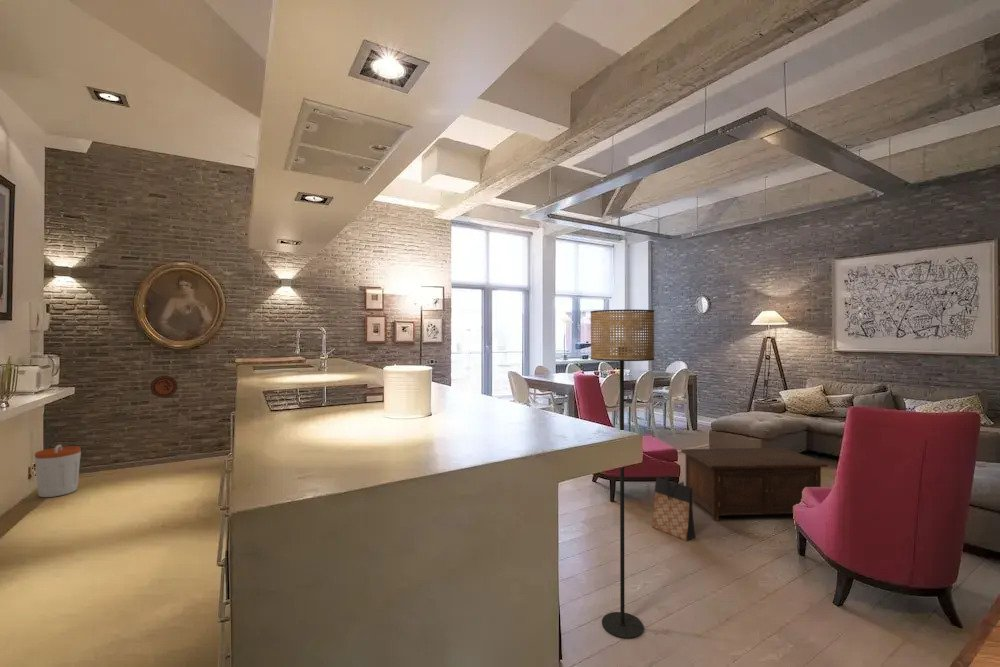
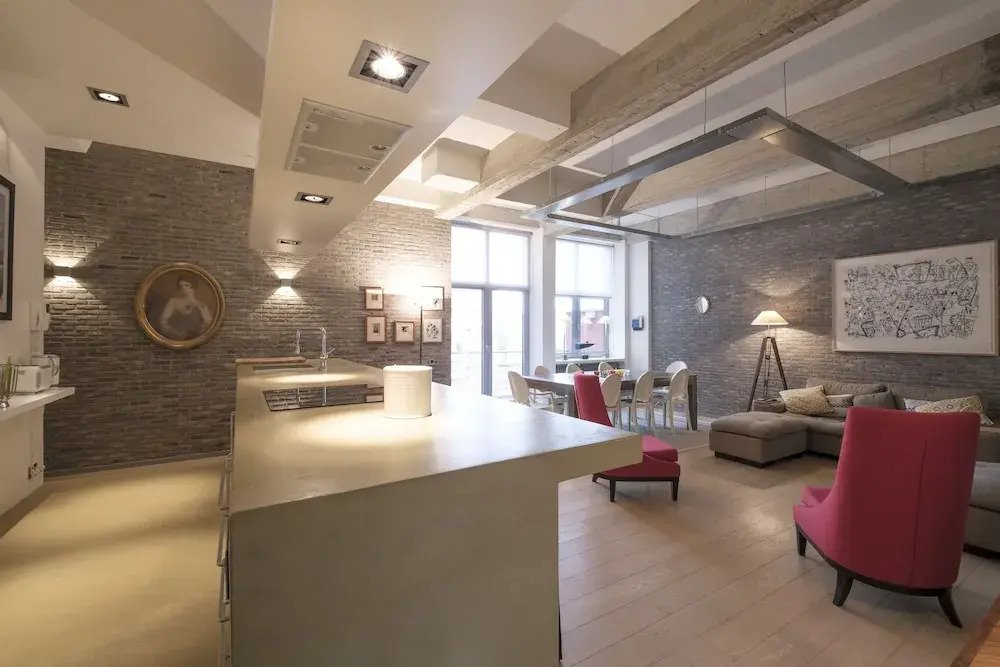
- trash can (58, 469)
- cabinet (750, 482)
- bag (673, 504)
- floor lamp (622, 468)
- decorative plate (164, 386)
